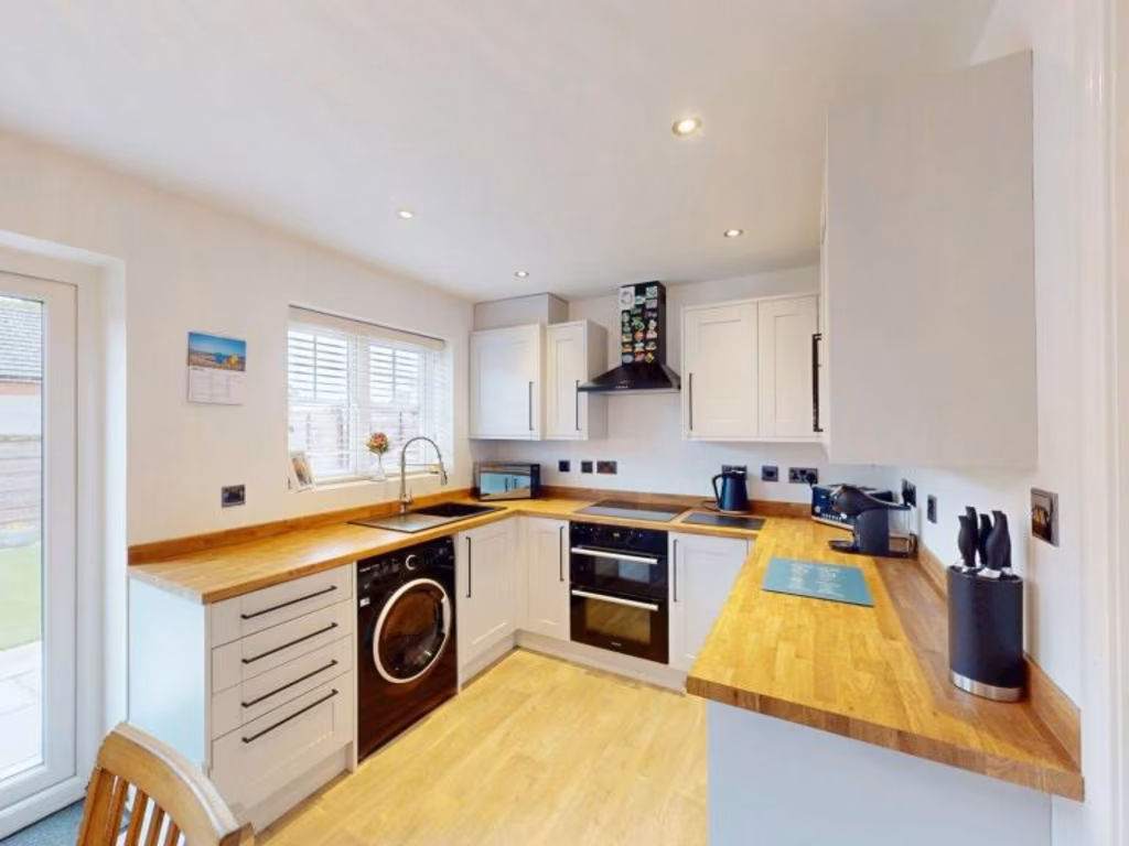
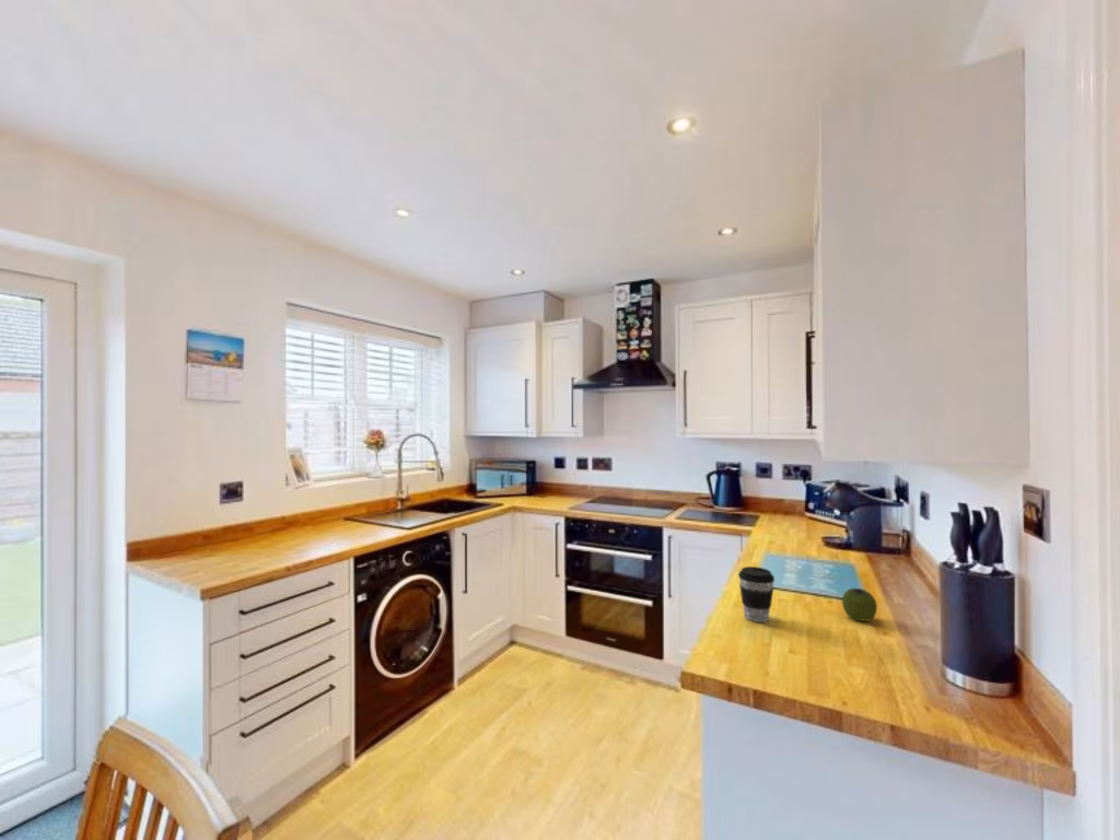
+ coffee cup (756, 594)
+ apple (859, 604)
